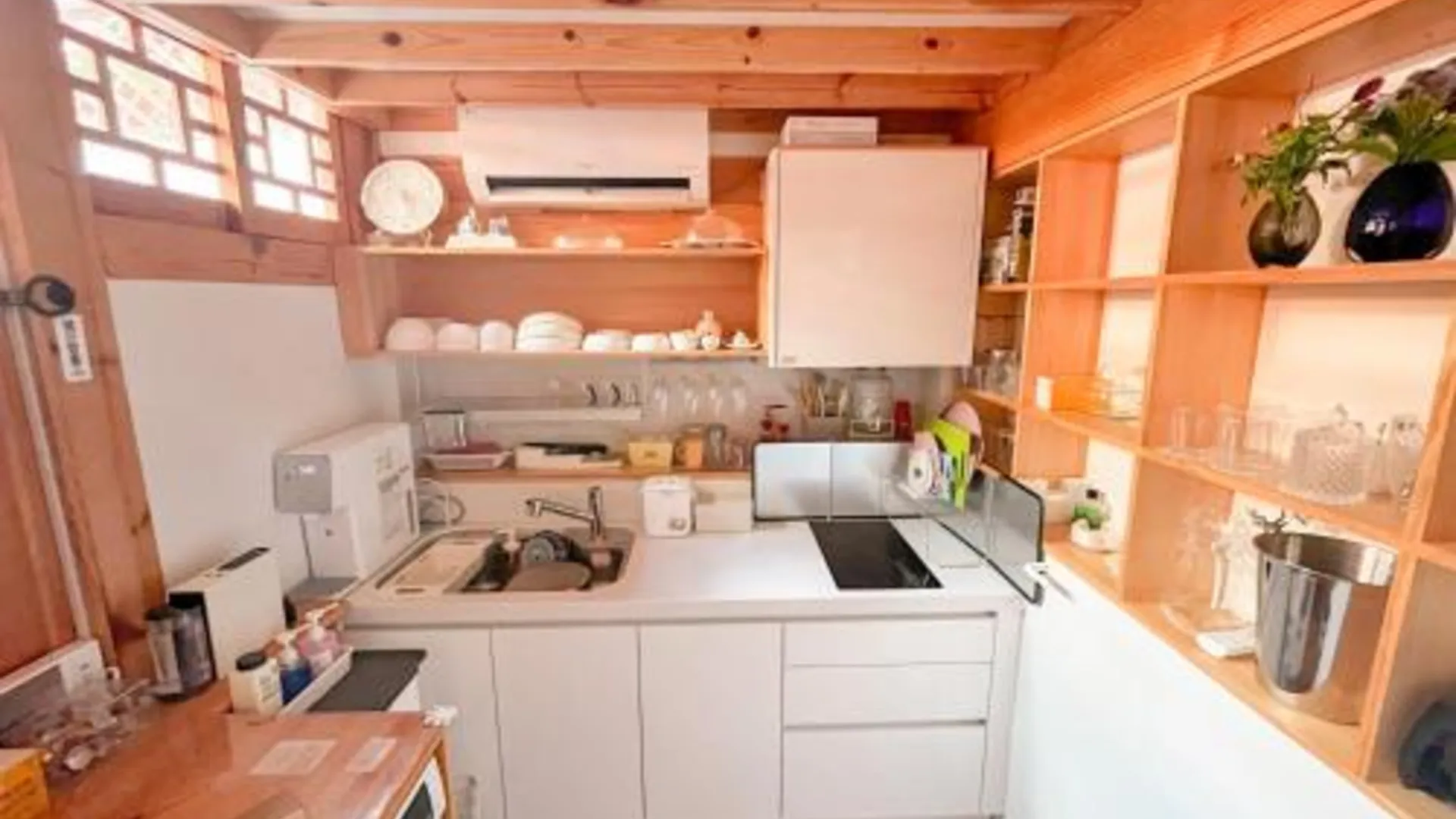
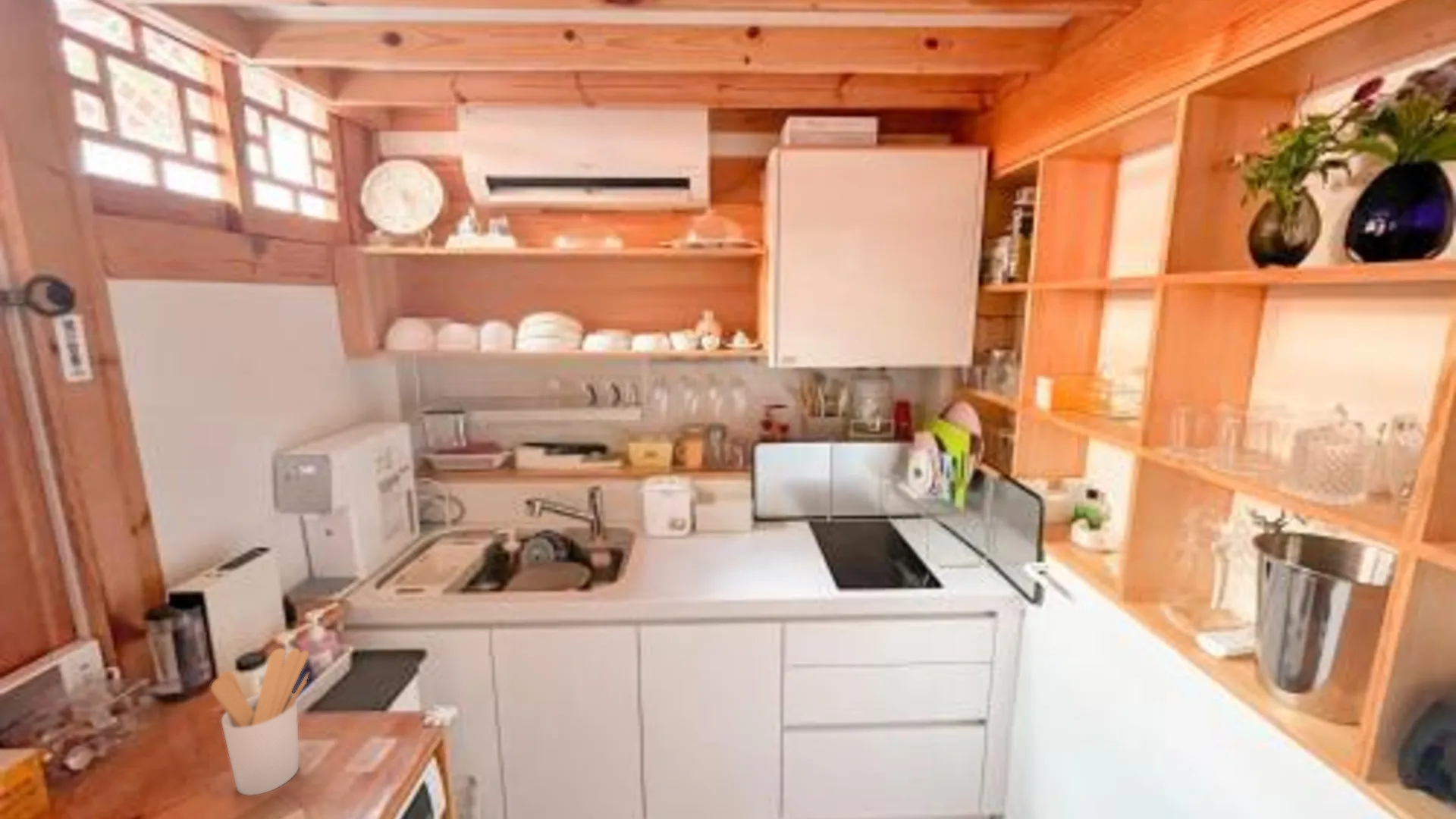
+ utensil holder (272, 716)
